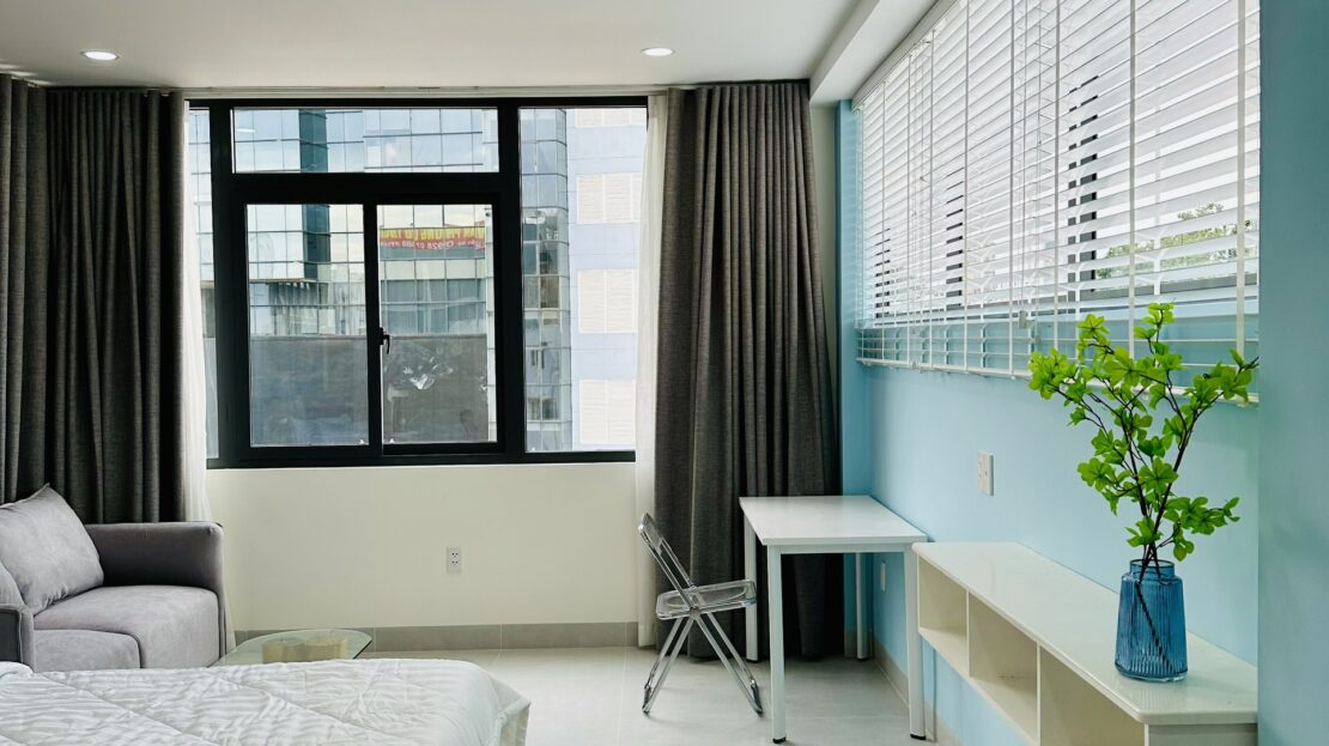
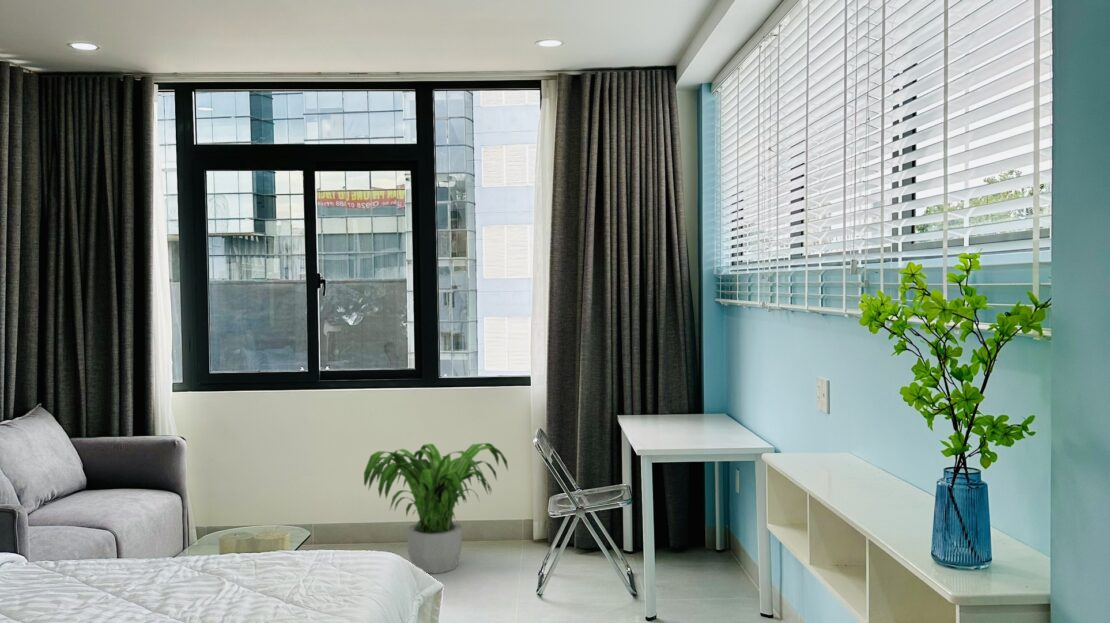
+ potted plant (439, 506)
